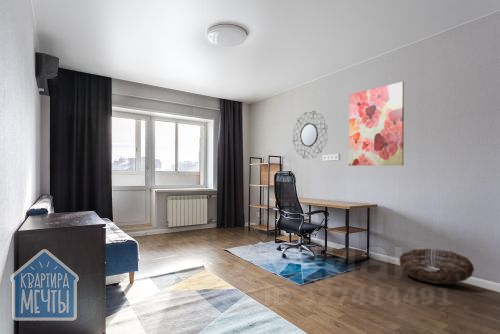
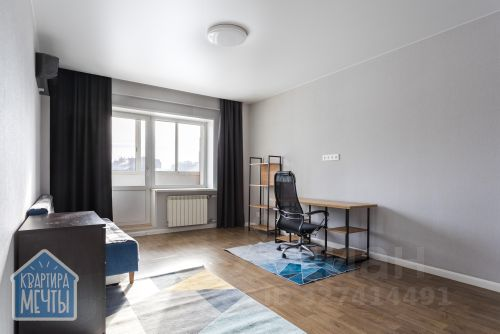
- wall art (374, 127)
- basket (433, 265)
- home mirror (309, 135)
